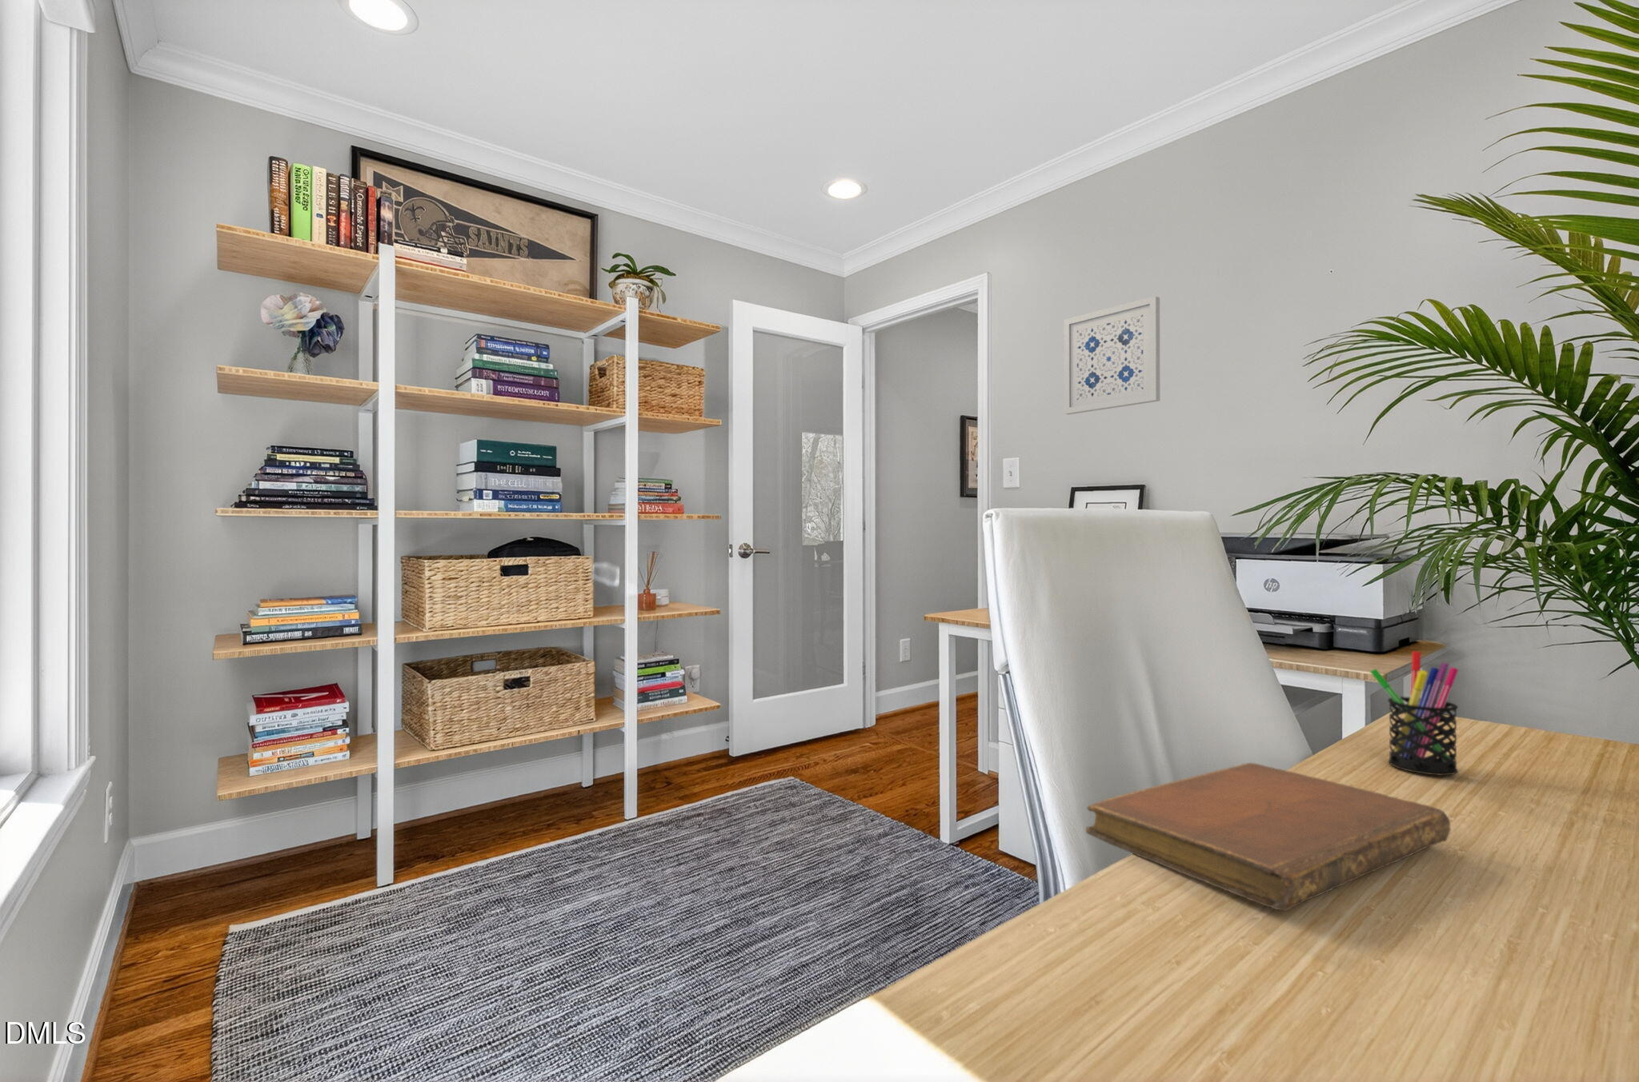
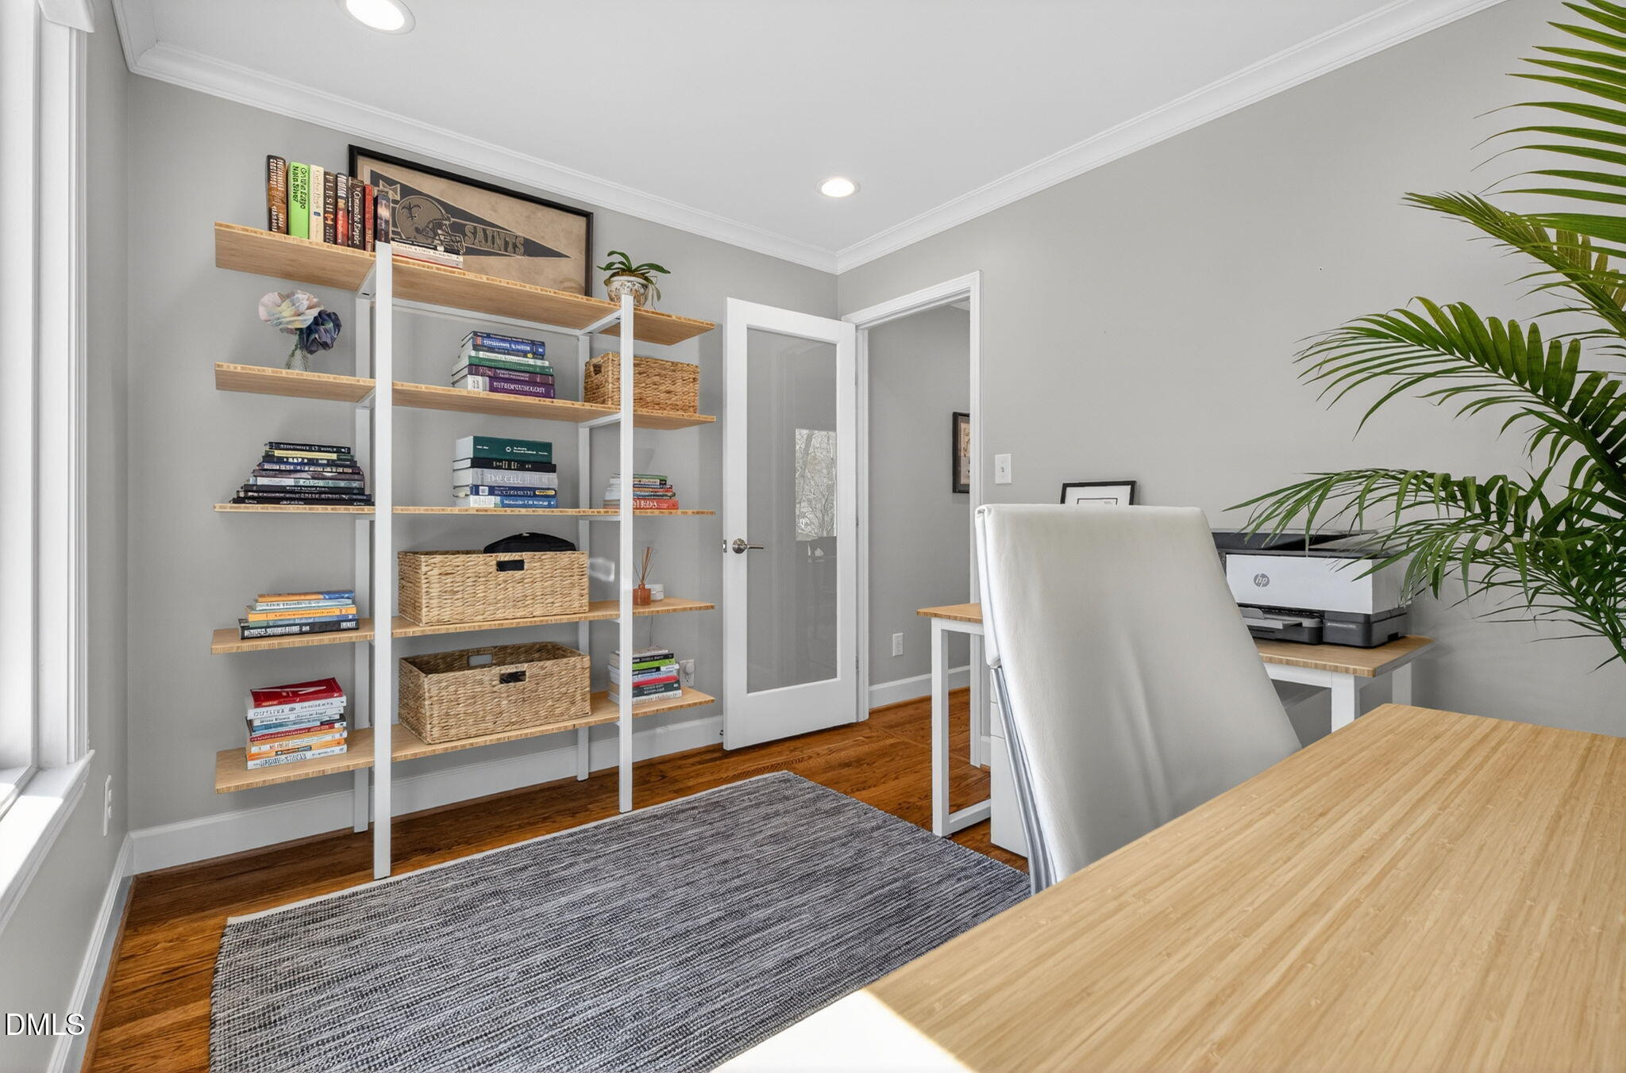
- wall art (1109, 359)
- pen holder (1413, 709)
- notebook (1266, 822)
